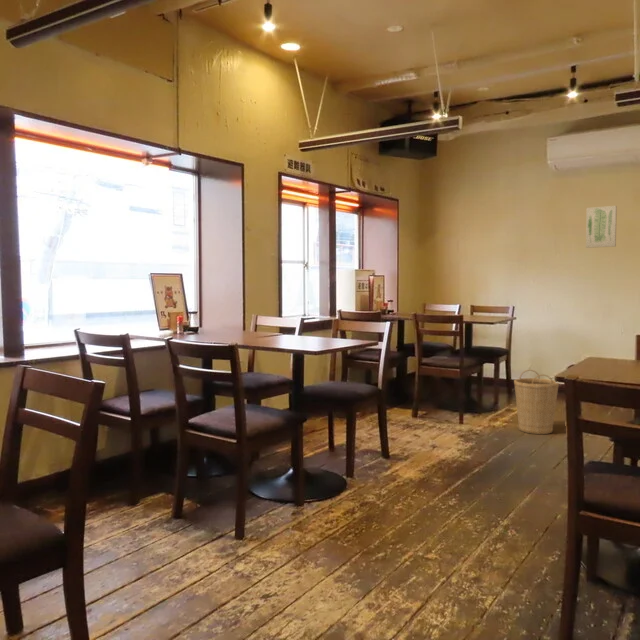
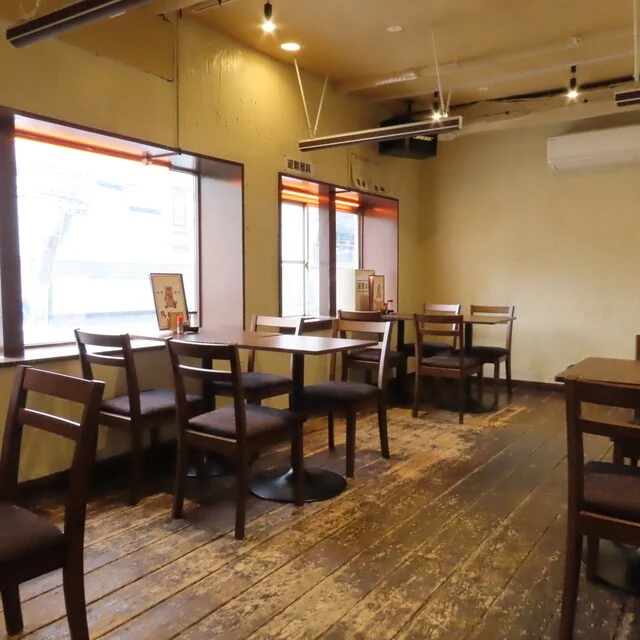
- basket (535, 401)
- wall art (601, 227)
